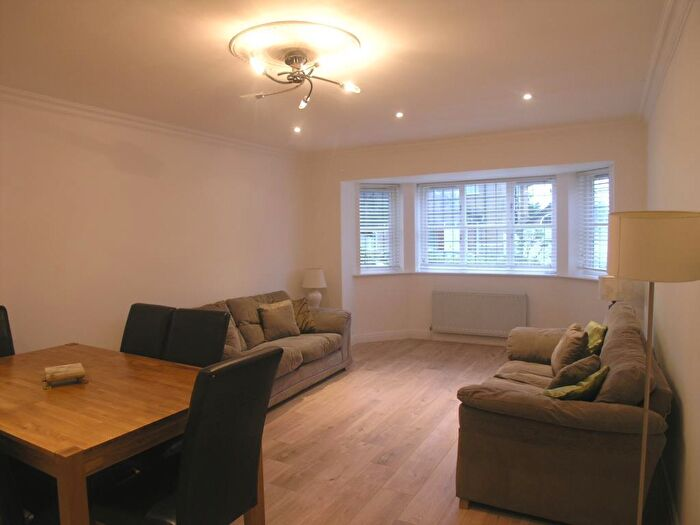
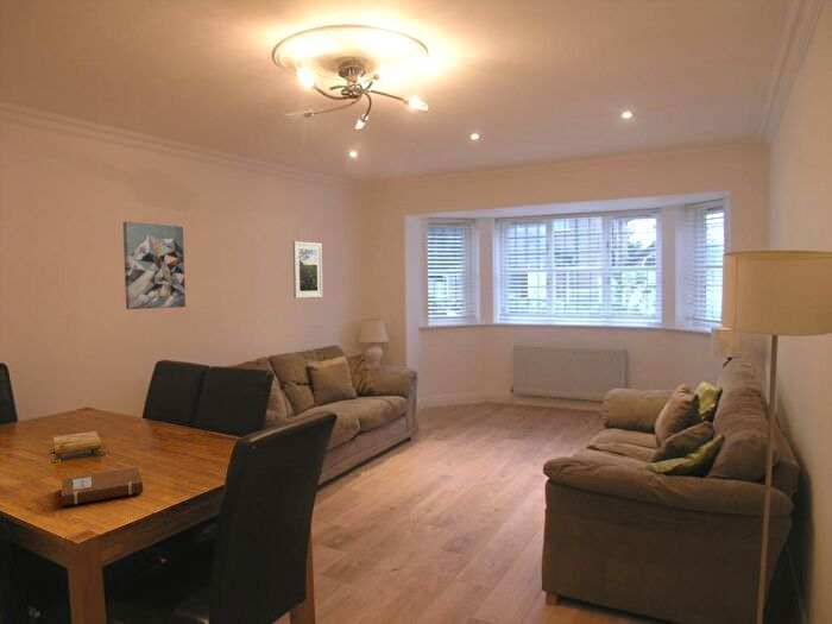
+ notebook (100, 486)
+ wall art (155, 266)
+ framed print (308, 270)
